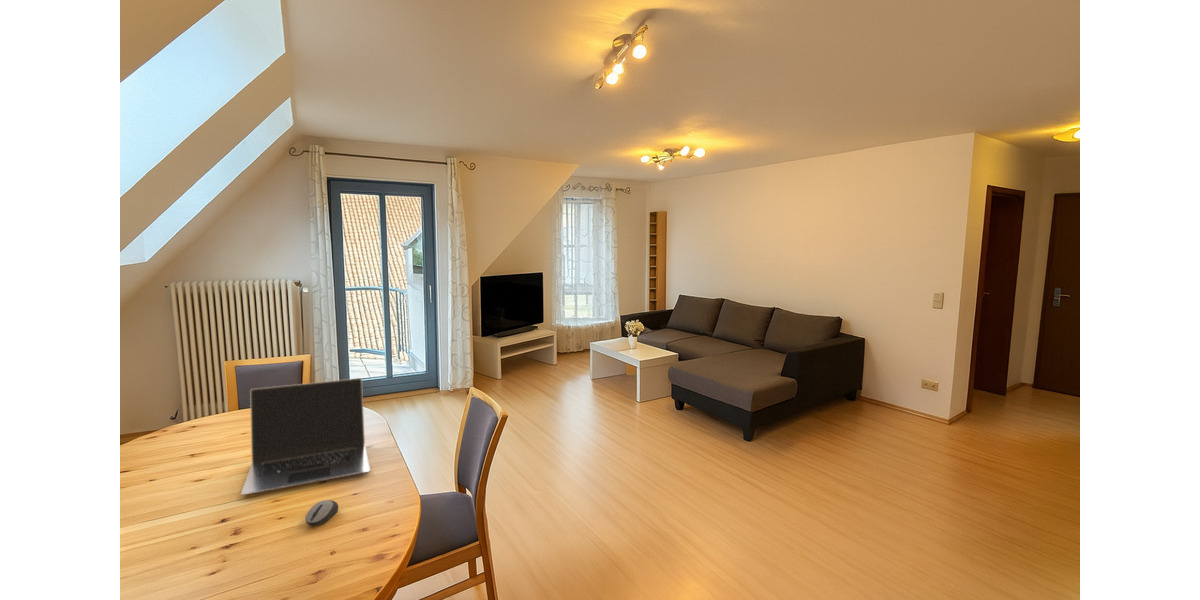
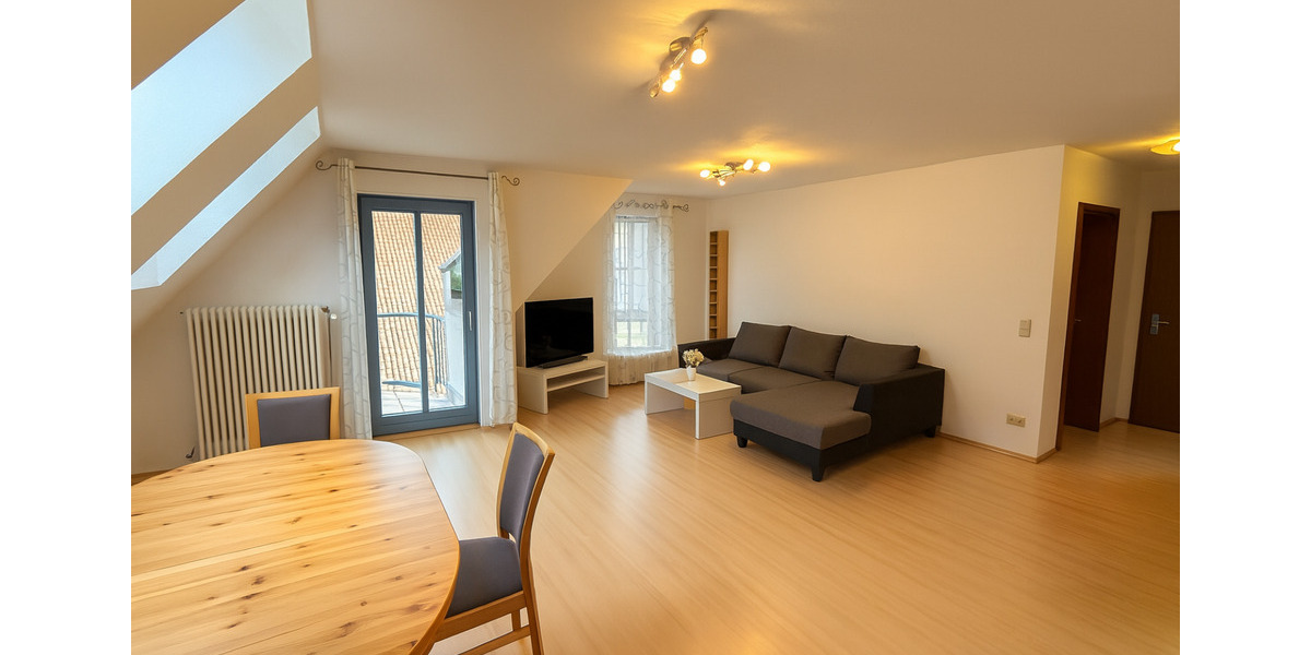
- computer mouse (322, 510)
- laptop (308, 429)
